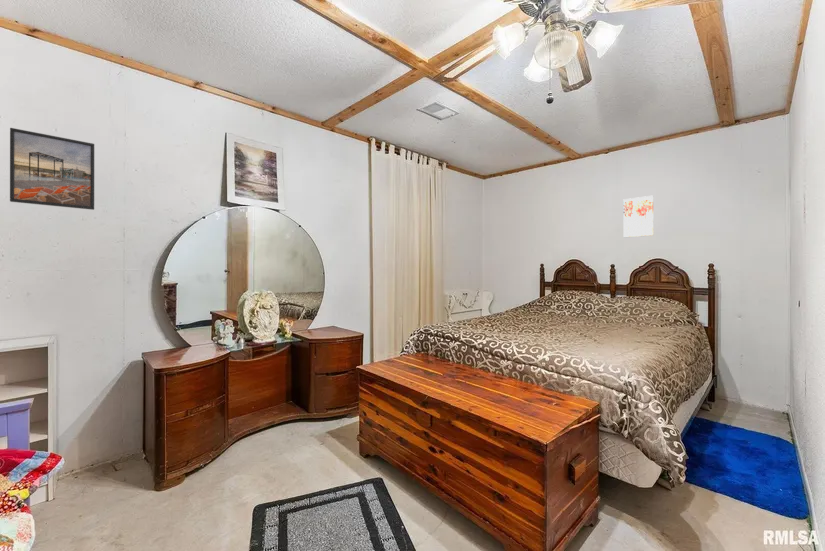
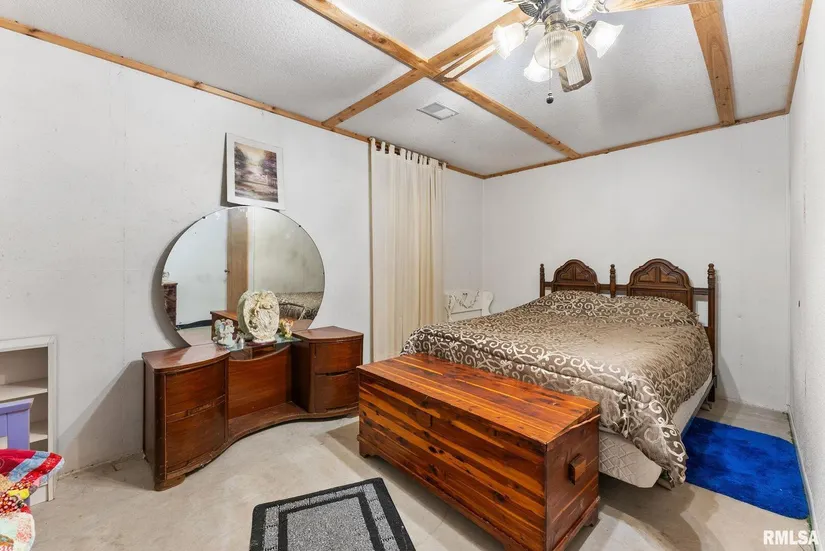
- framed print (54, 171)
- wall art (638, 217)
